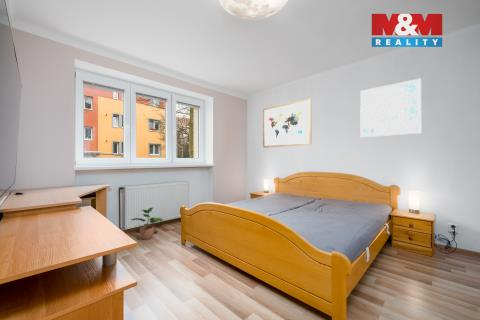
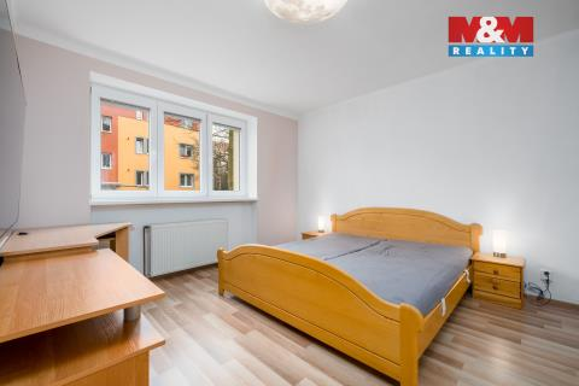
- potted plant (147, 222)
- wall art (388, 110)
- wall art (285, 125)
